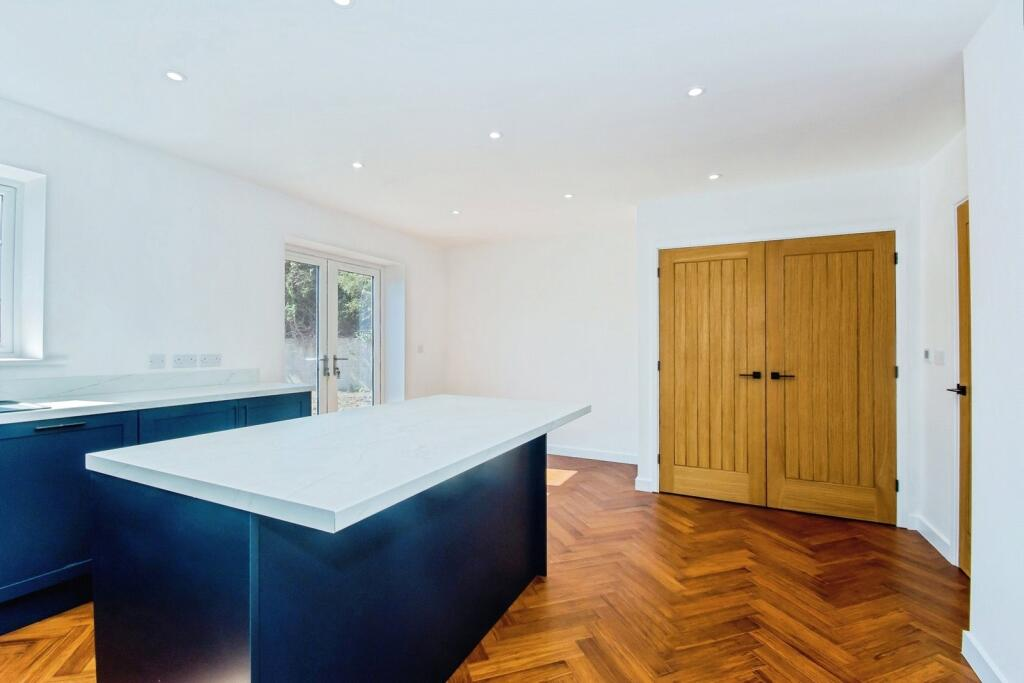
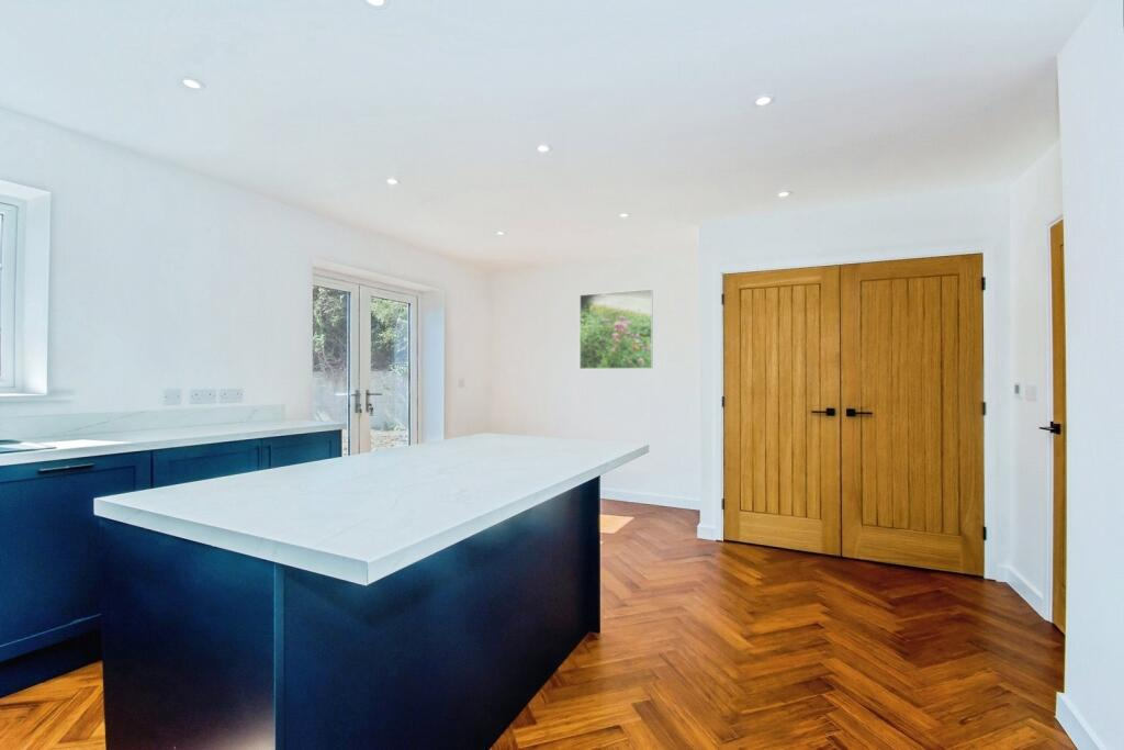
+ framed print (615, 331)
